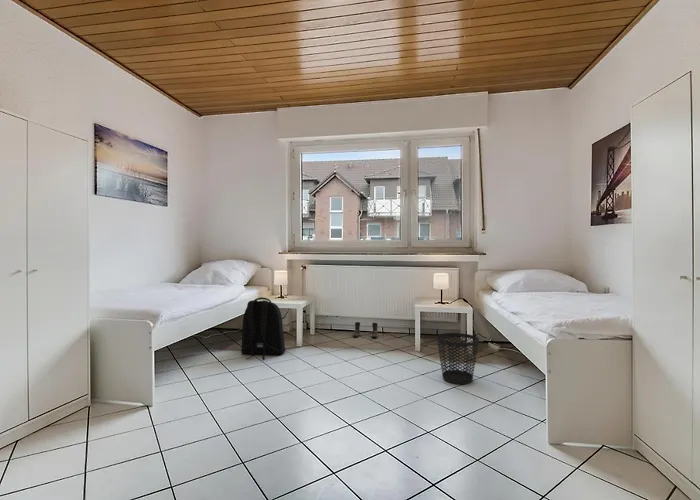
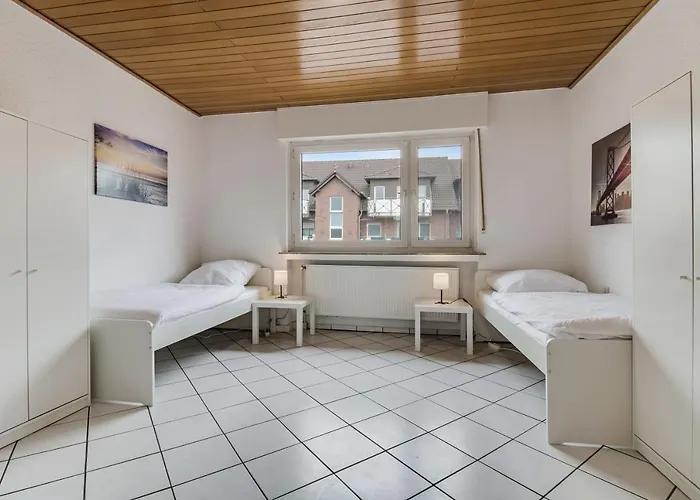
- backpack (262, 326)
- wastebasket (456, 358)
- boots (359, 330)
